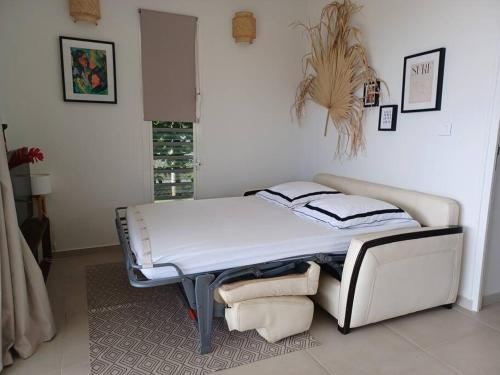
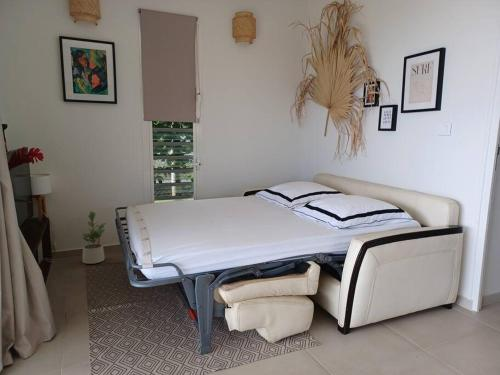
+ potted plant (94, 235)
